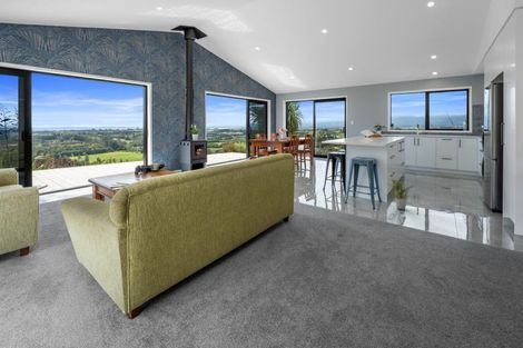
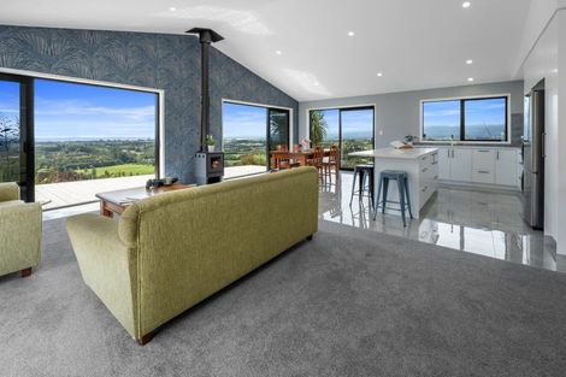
- potted plant (398, 193)
